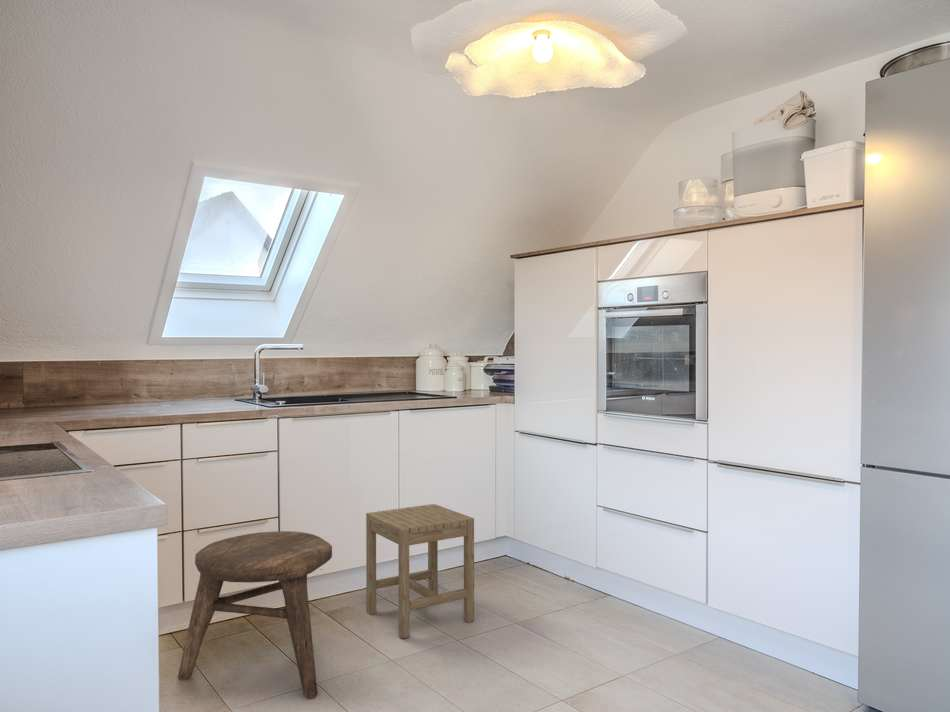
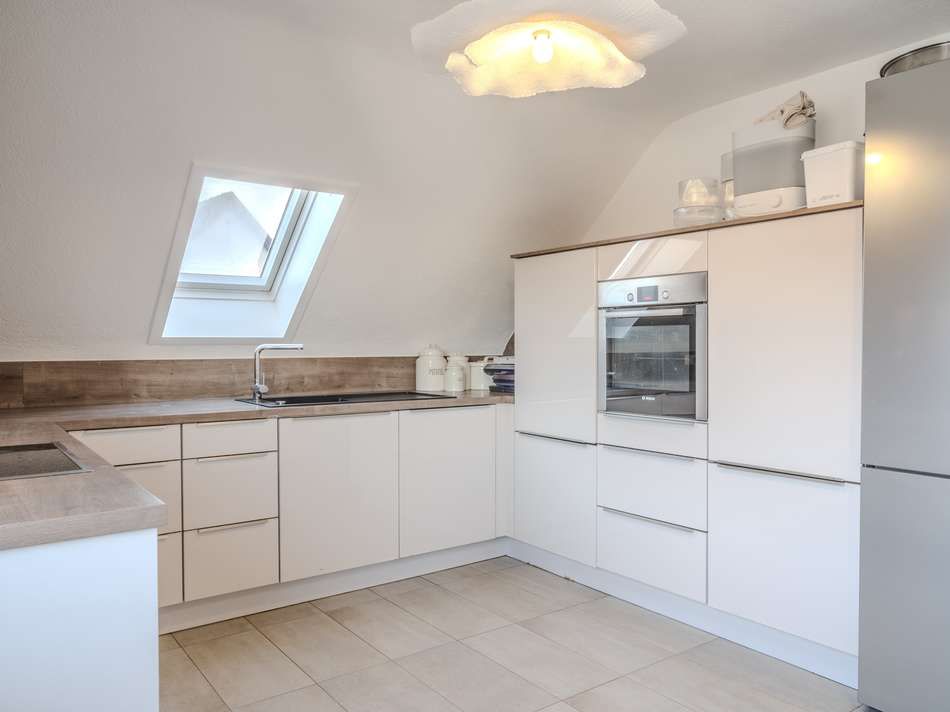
- stool (267, 607)
- stool (420, 571)
